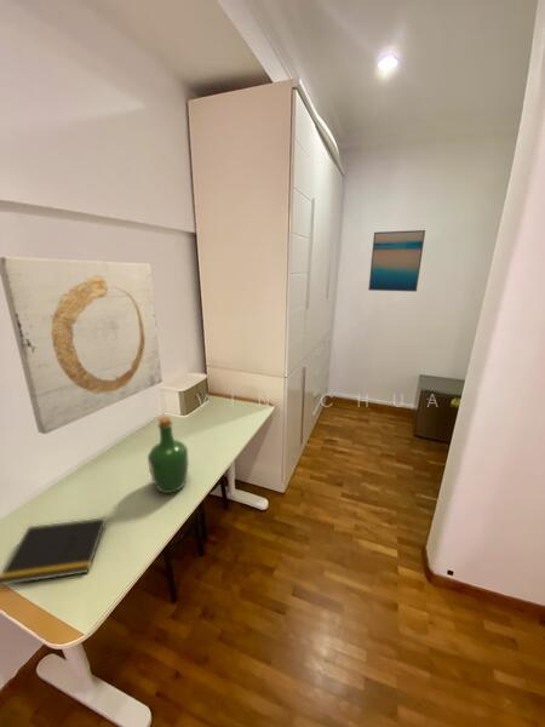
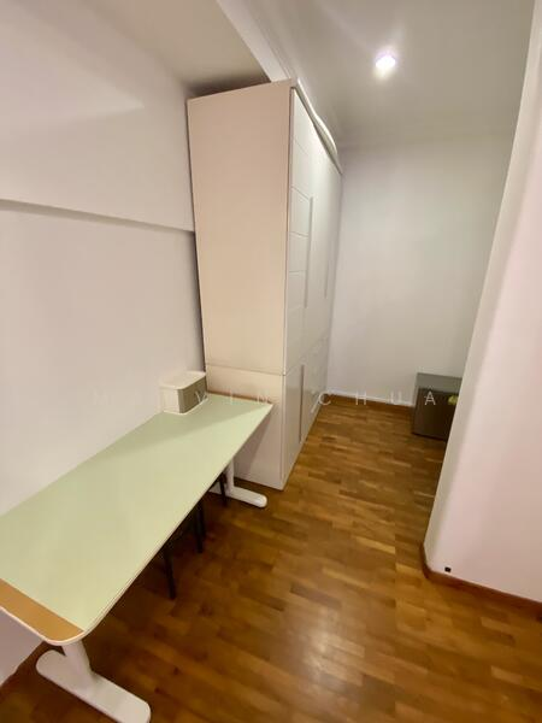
- wall art (395, 262)
- wine bottle (167, 452)
- wall art (101, 336)
- notepad (57, 548)
